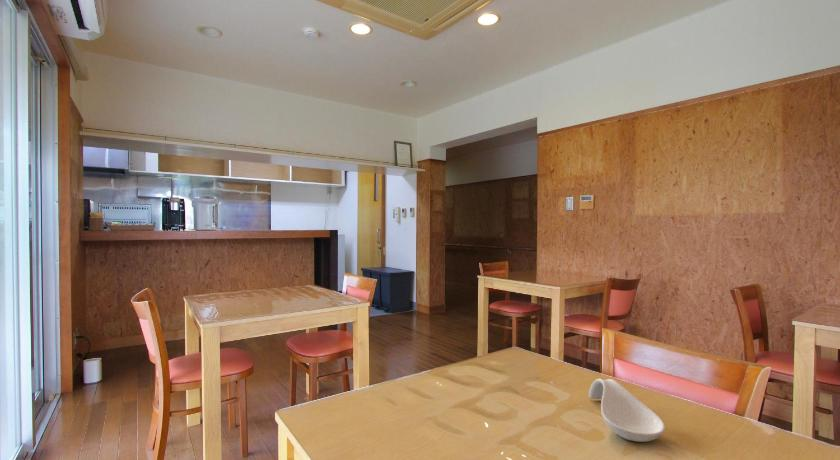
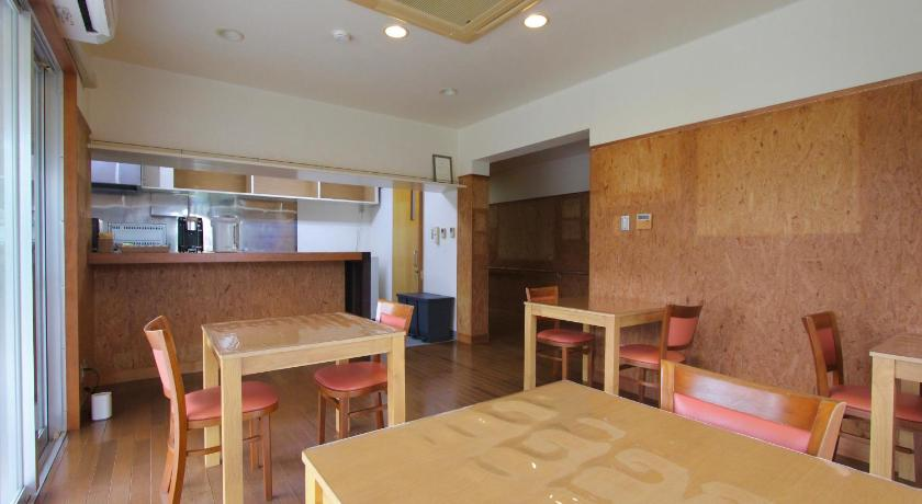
- spoon rest (618, 405)
